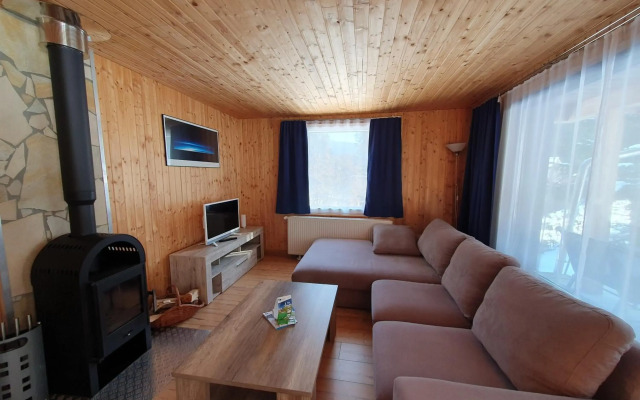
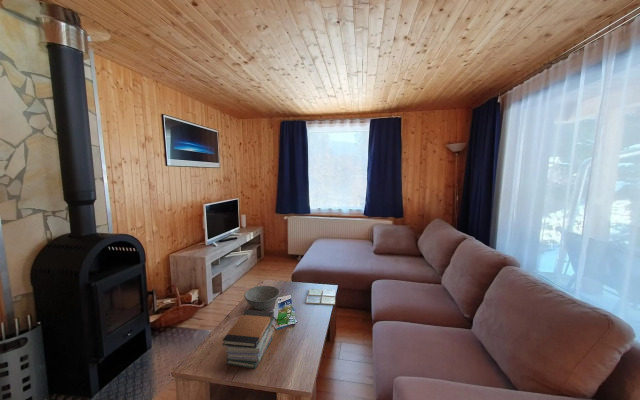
+ drink coaster (322, 296)
+ book stack (251, 336)
+ bowl (262, 299)
